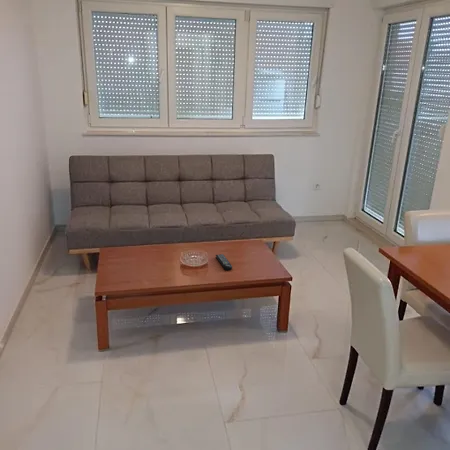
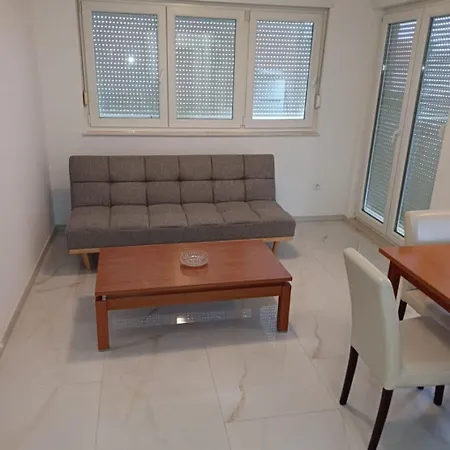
- remote control (223, 261)
